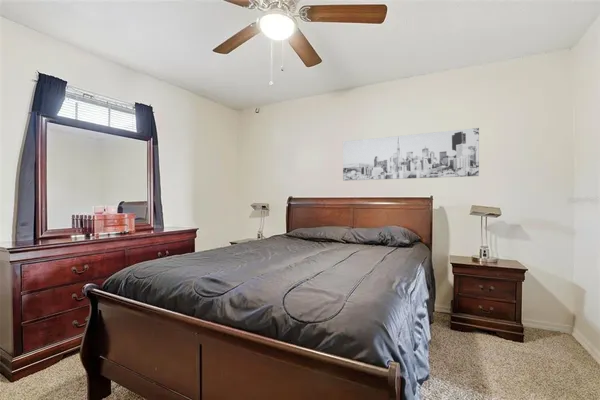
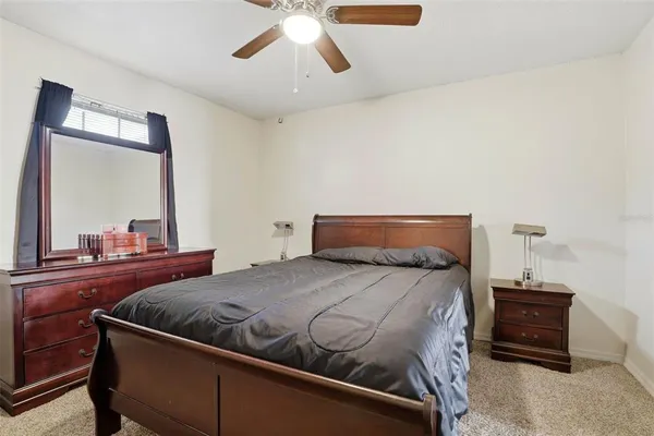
- wall art (404, 157)
